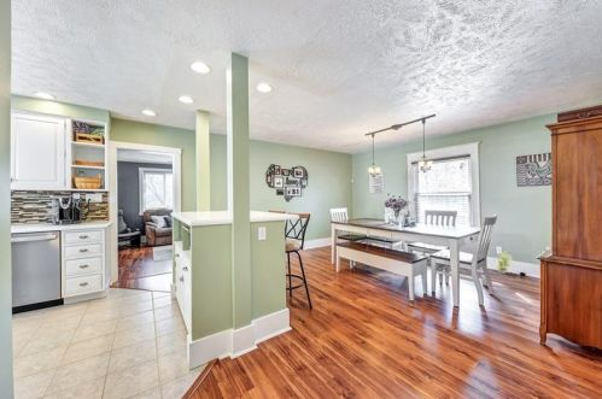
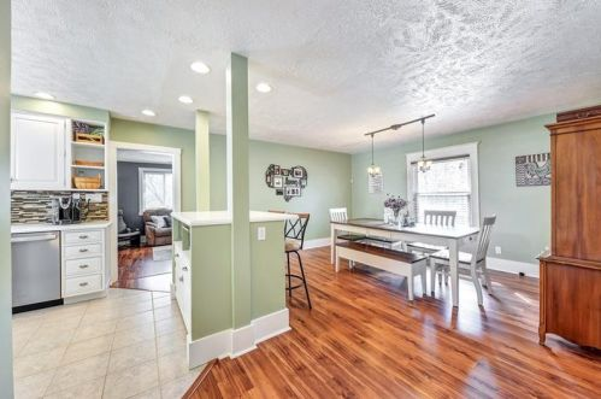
- potted plant (504, 262)
